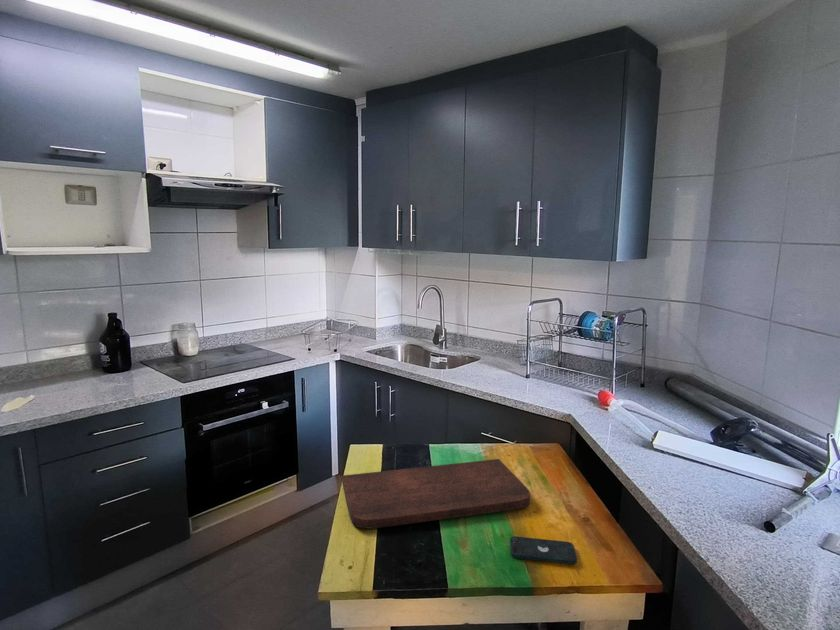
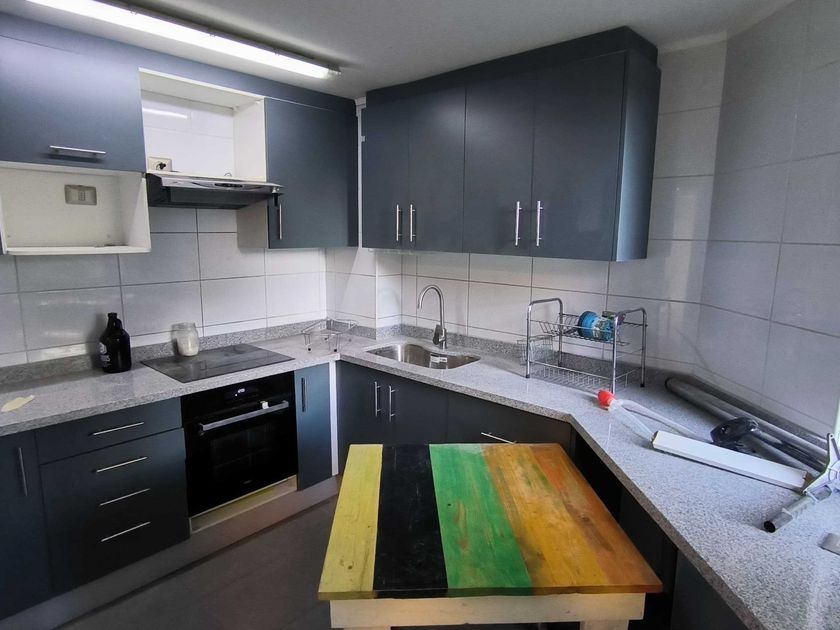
- smartphone (542, 549)
- cutting board (435, 490)
